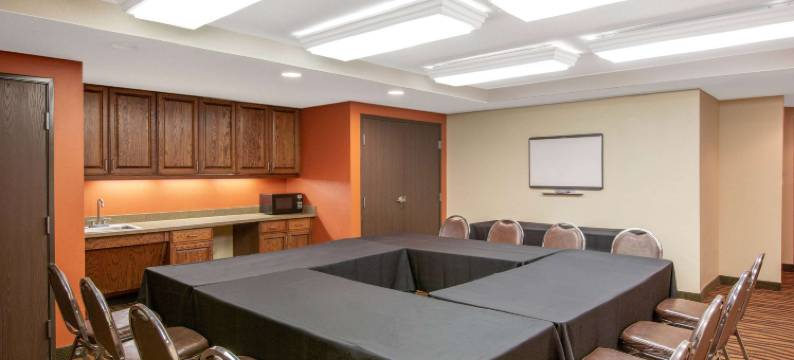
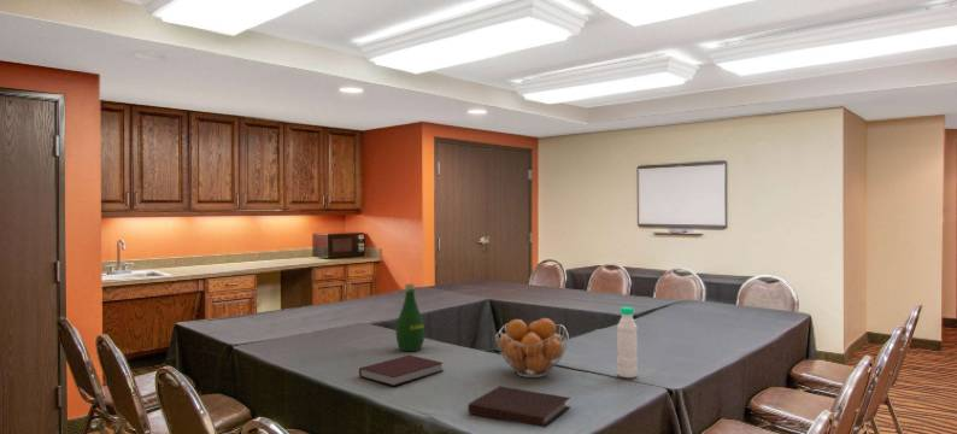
+ water bottle (627, 341)
+ notebook (519, 405)
+ notebook (401, 369)
+ fruit basket (532, 345)
+ bottle (410, 316)
